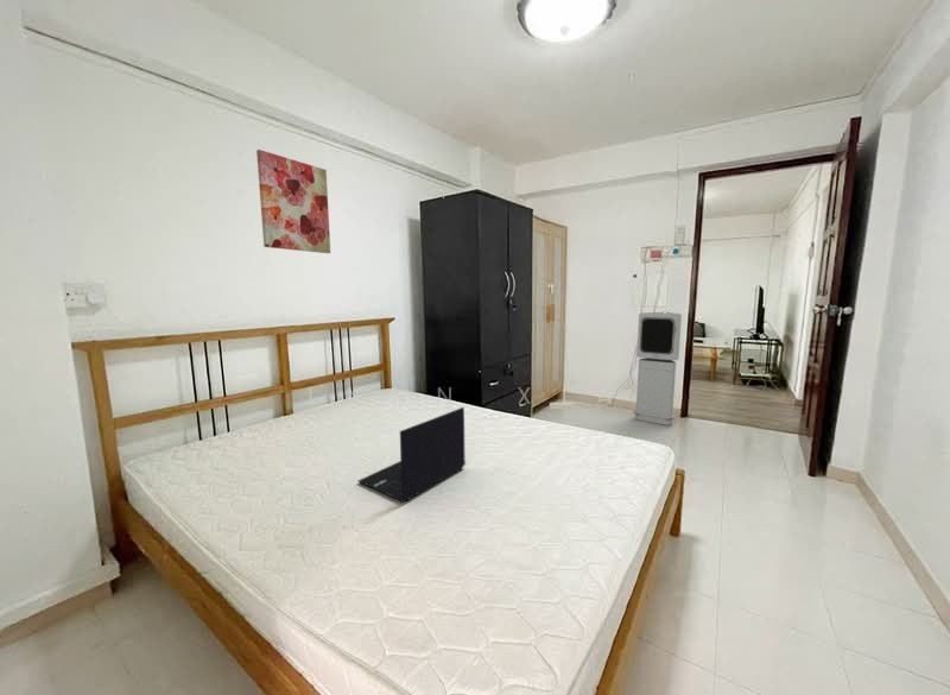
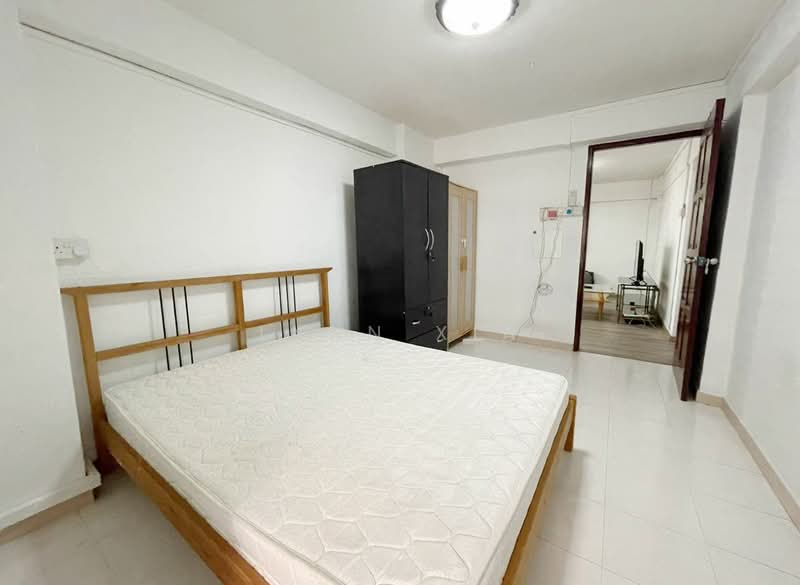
- air purifier (658, 366)
- laptop (412, 443)
- wall art (296, 206)
